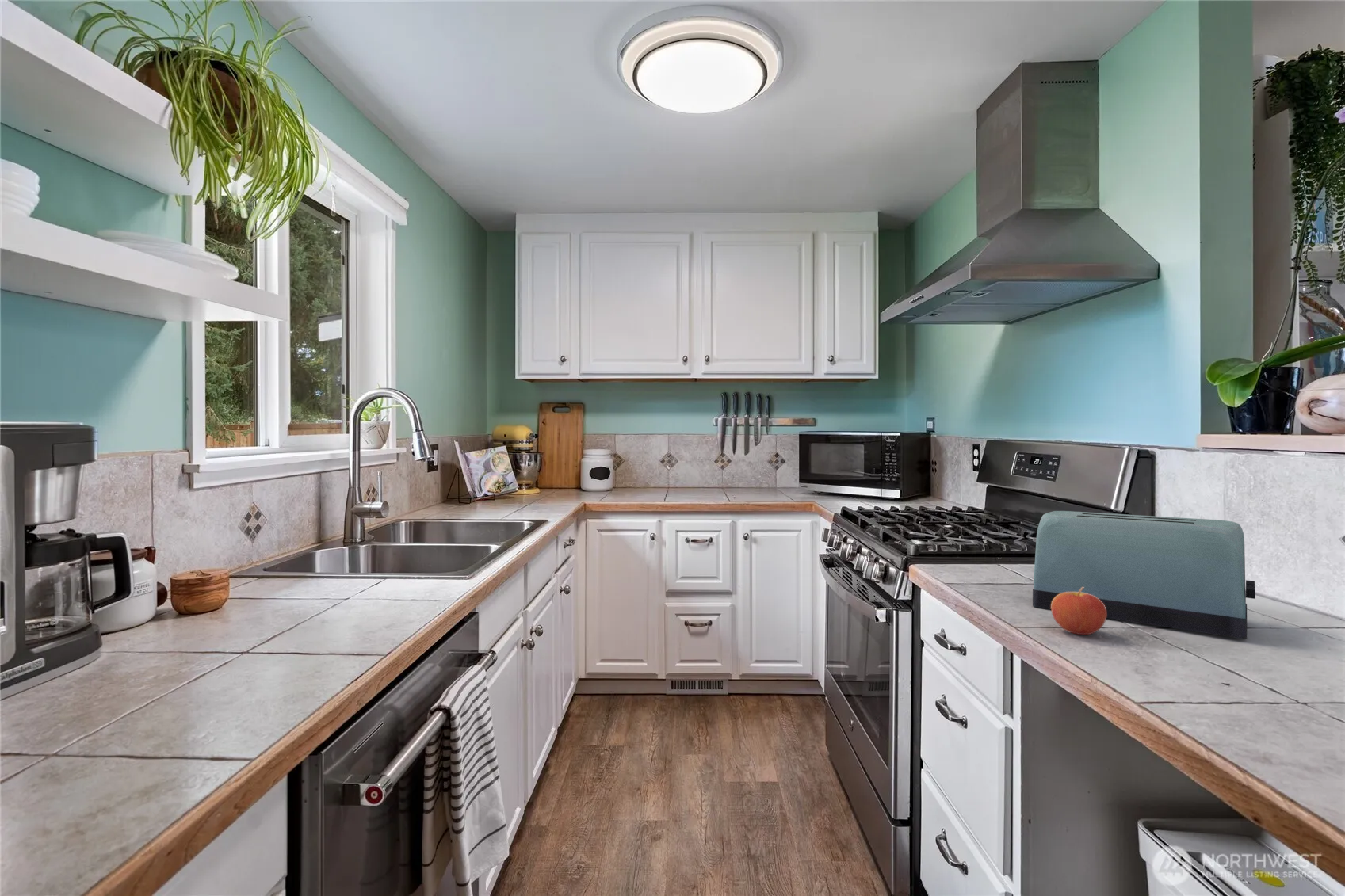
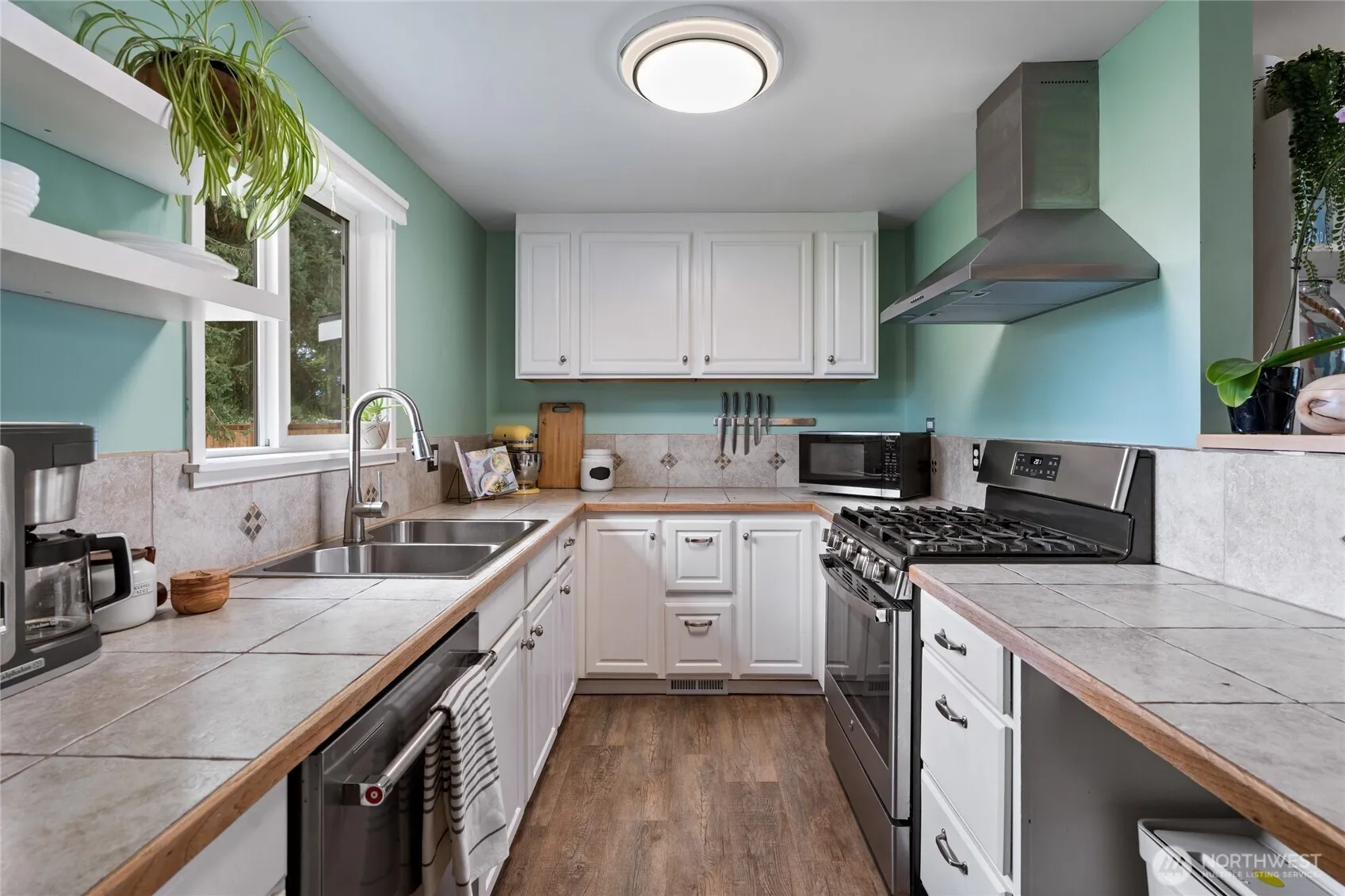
- toaster (1137, 566)
- apple (1078, 609)
